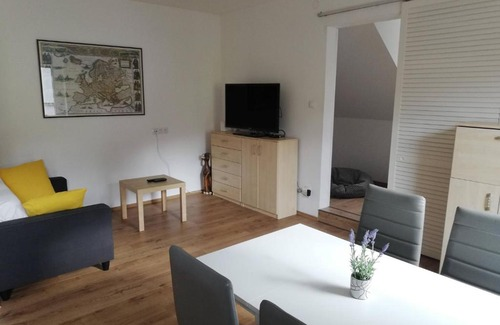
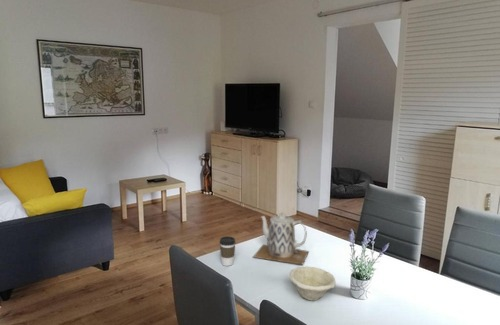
+ coffee cup (227, 251)
+ teapot (282, 233)
+ bowl (311, 285)
